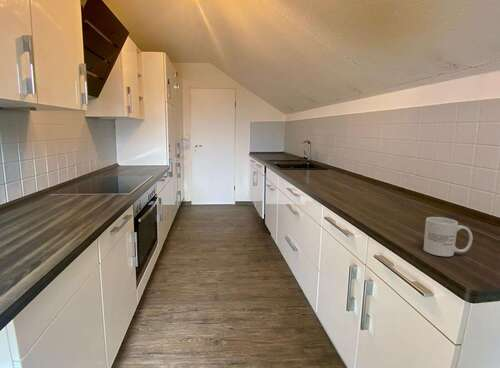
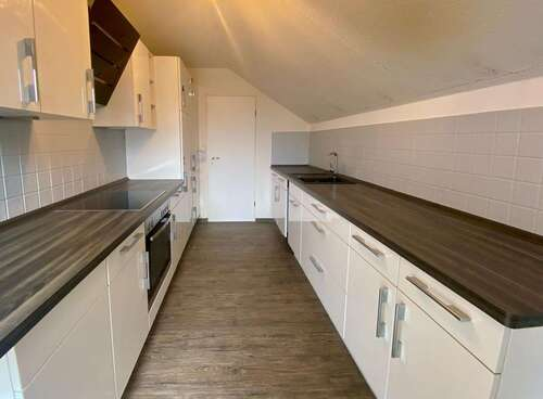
- mug (445, 236)
